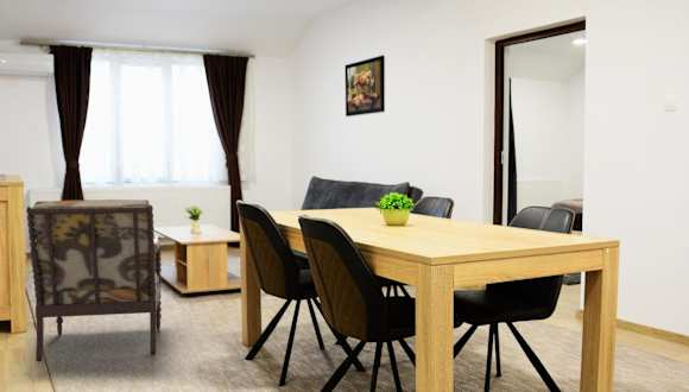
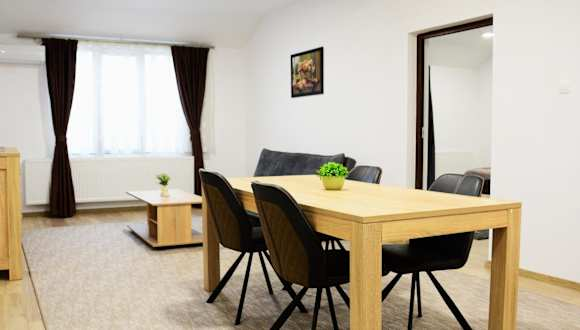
- armchair (101, 272)
